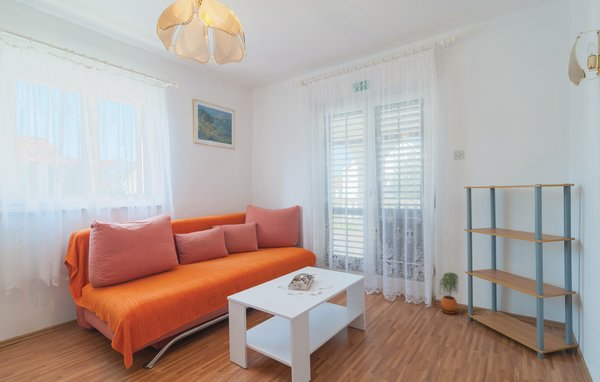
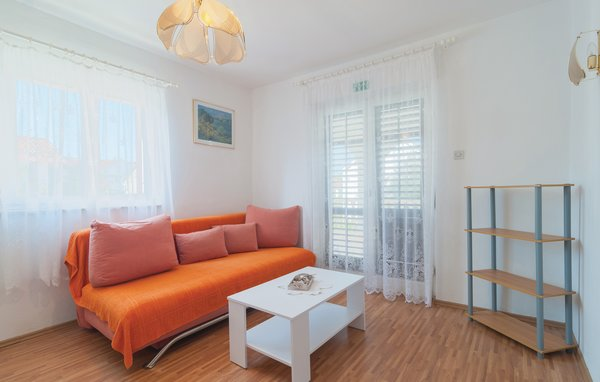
- potted plant (448, 291)
